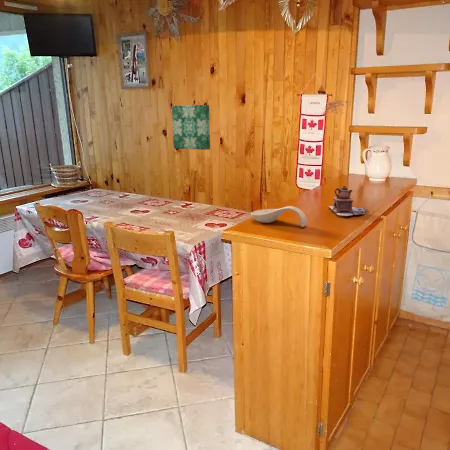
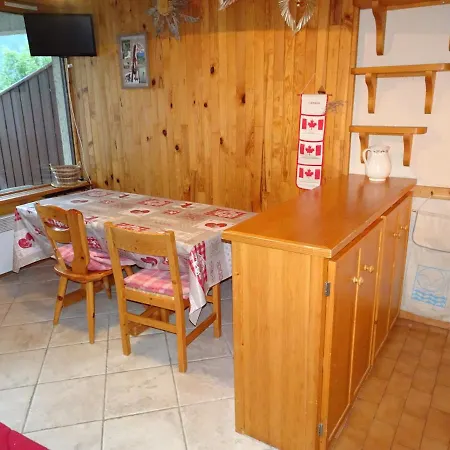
- spoon rest (278, 214)
- wall art (190, 127)
- teapot (345, 199)
